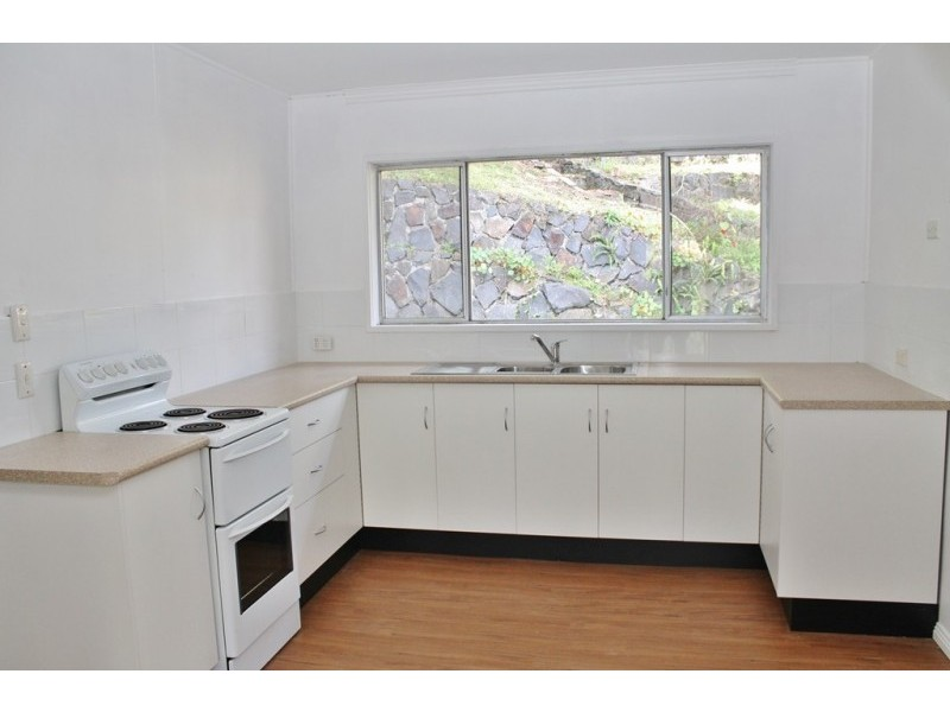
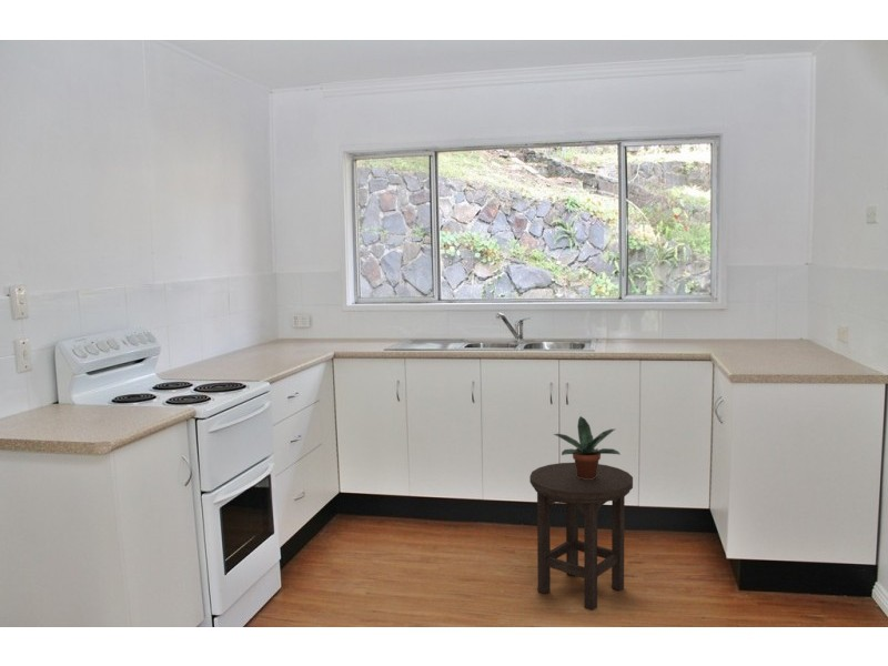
+ stool (577, 533)
+ potted plant (586, 447)
